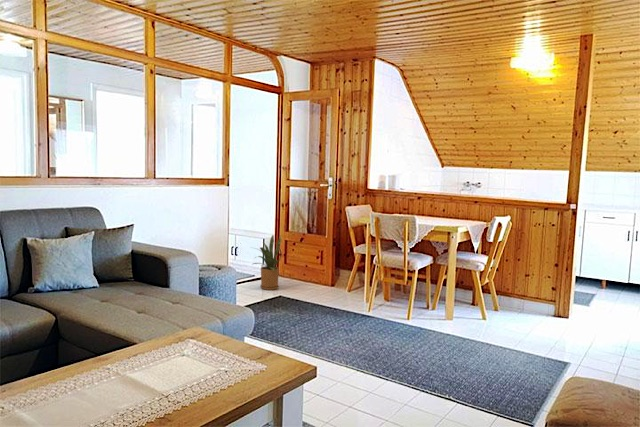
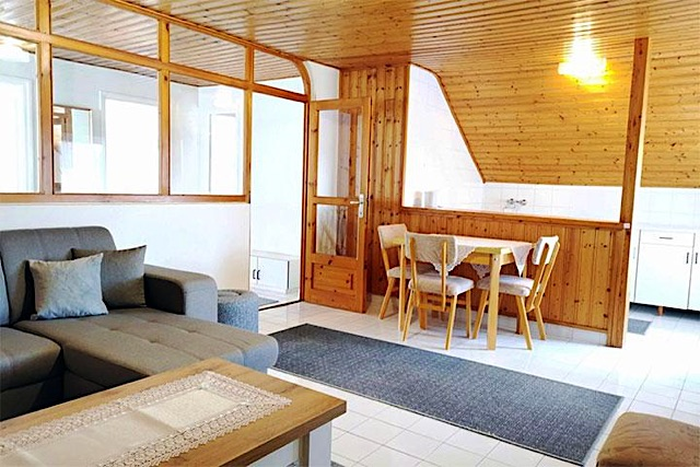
- house plant (267, 262)
